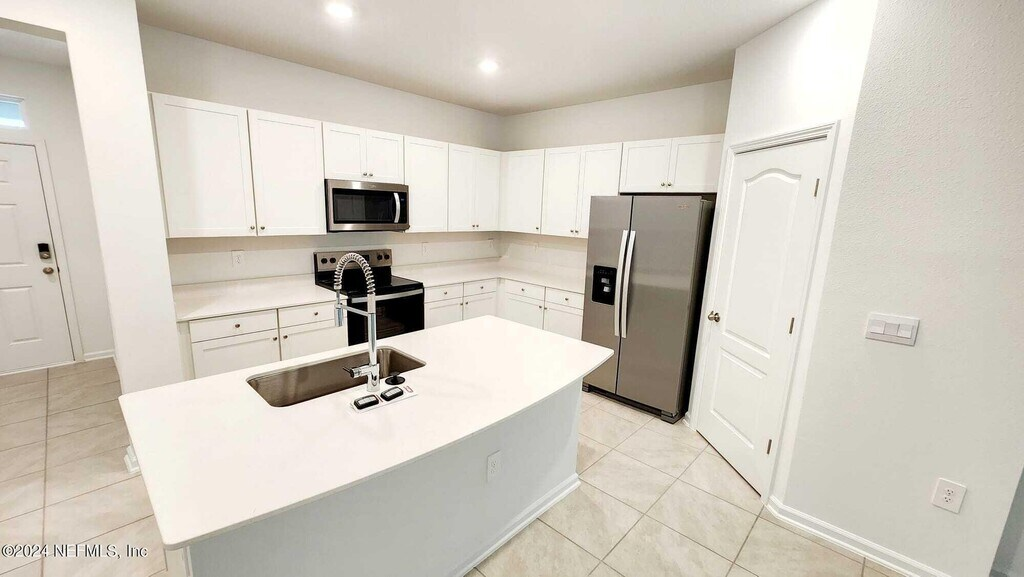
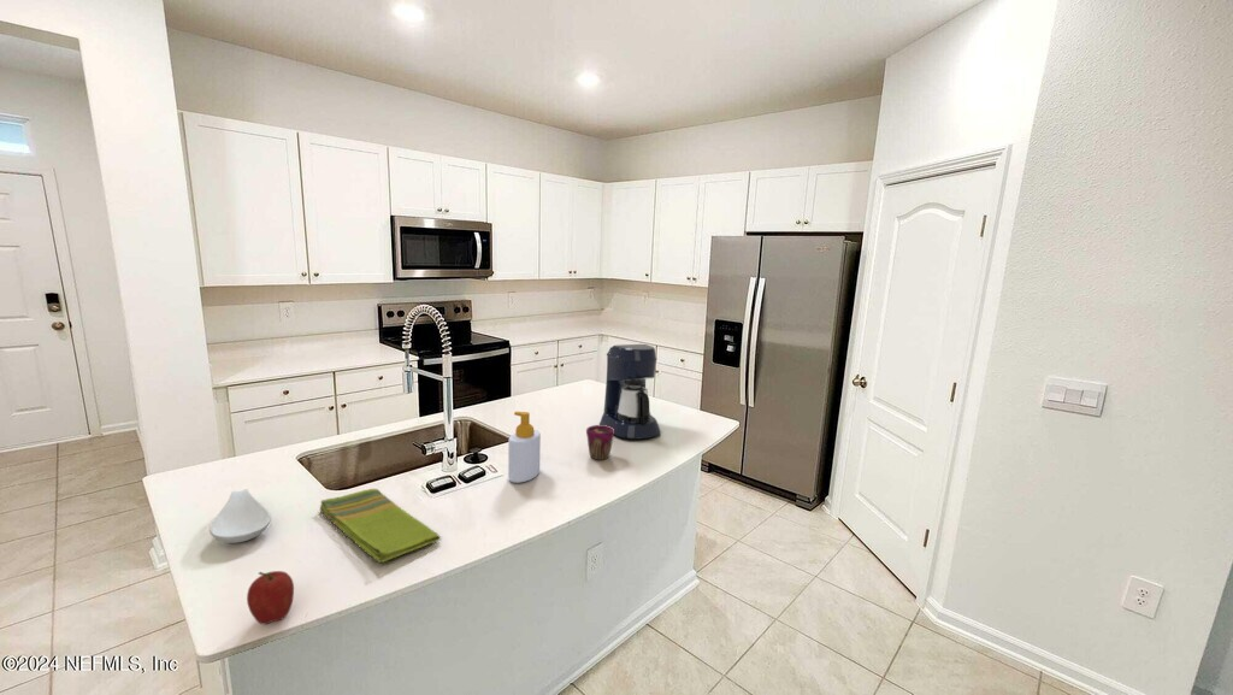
+ cup (598, 443)
+ coffee maker (633, 387)
+ fruit (271, 594)
+ soap bottle (524, 444)
+ spoon rest (240, 513)
+ dish towel (377, 519)
